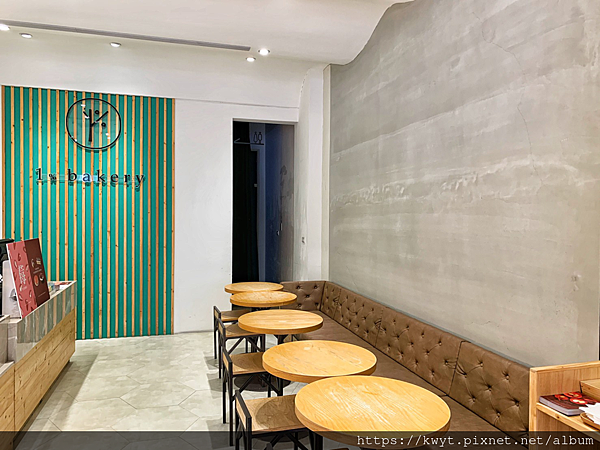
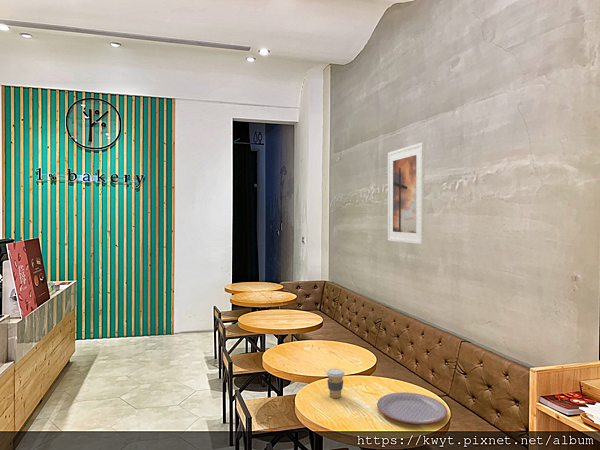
+ plate (411, 409)
+ coffee cup (335, 383)
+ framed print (404, 195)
